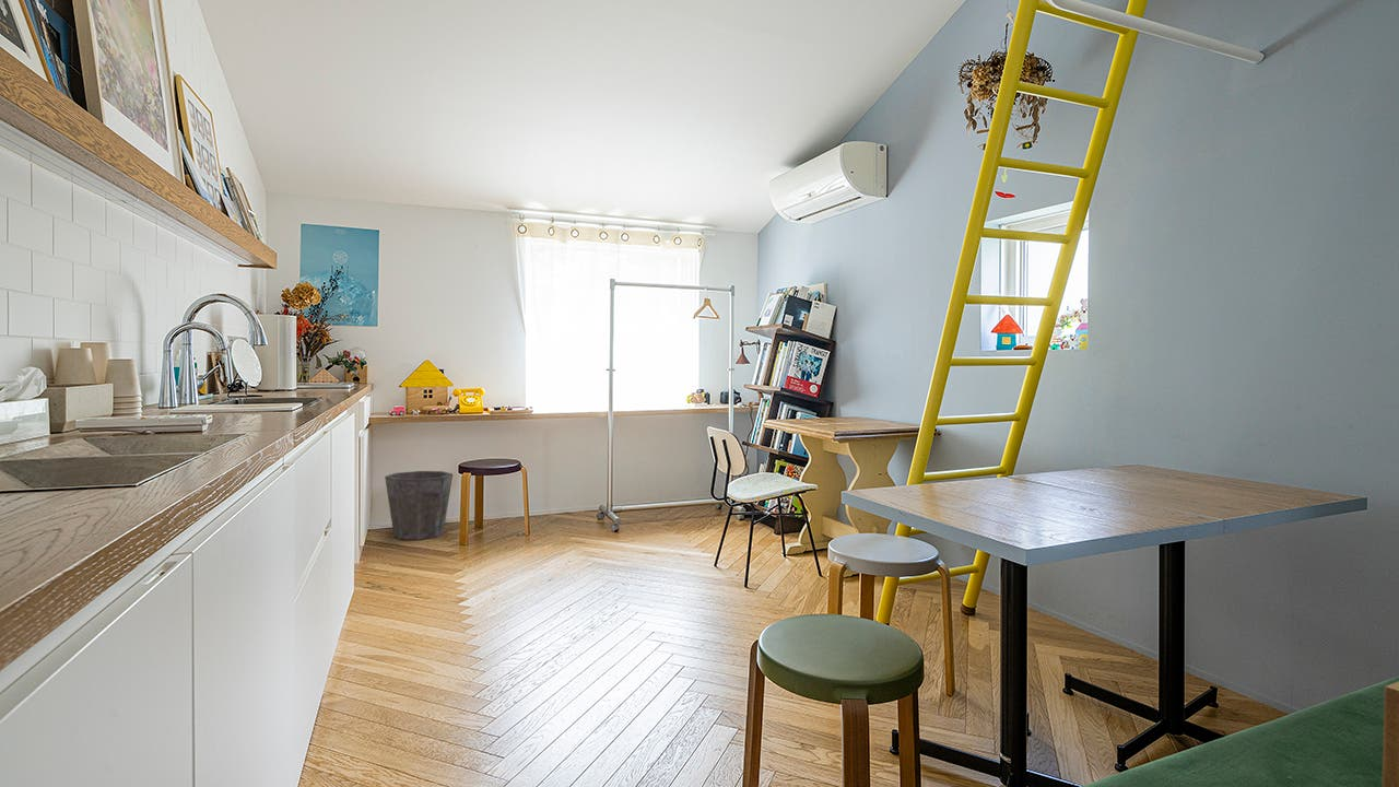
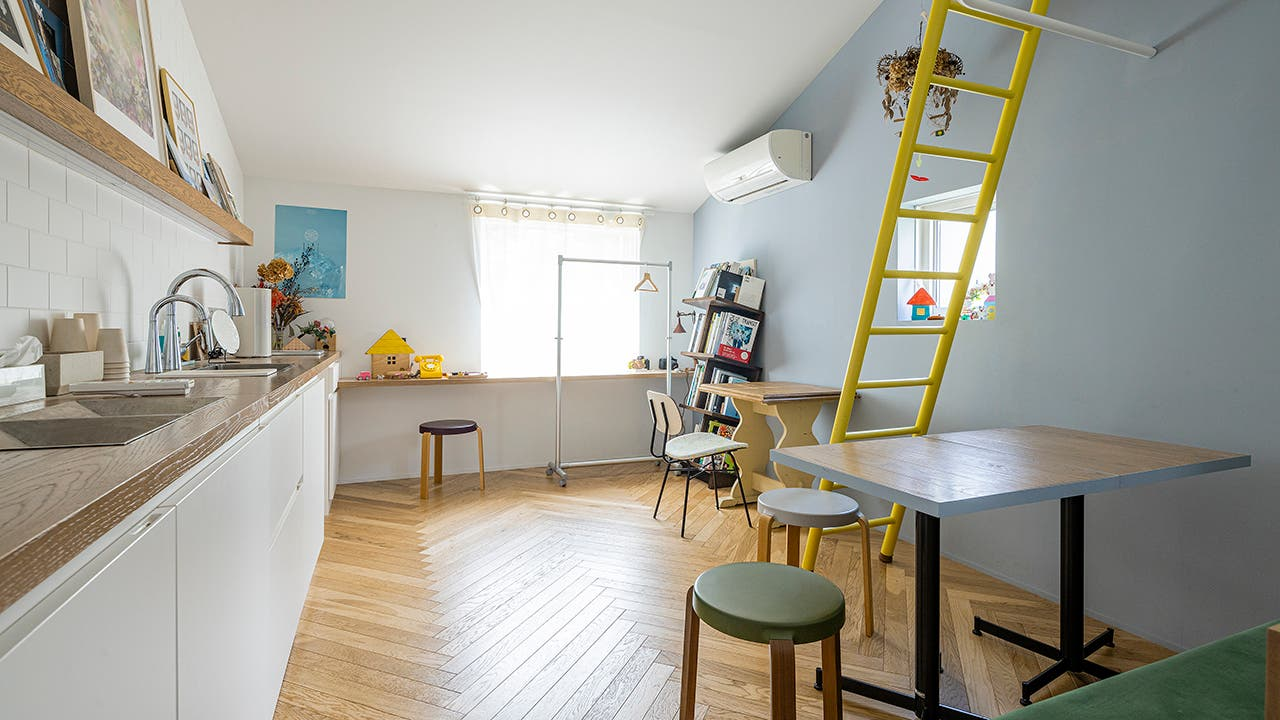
- waste bin (419, 504)
